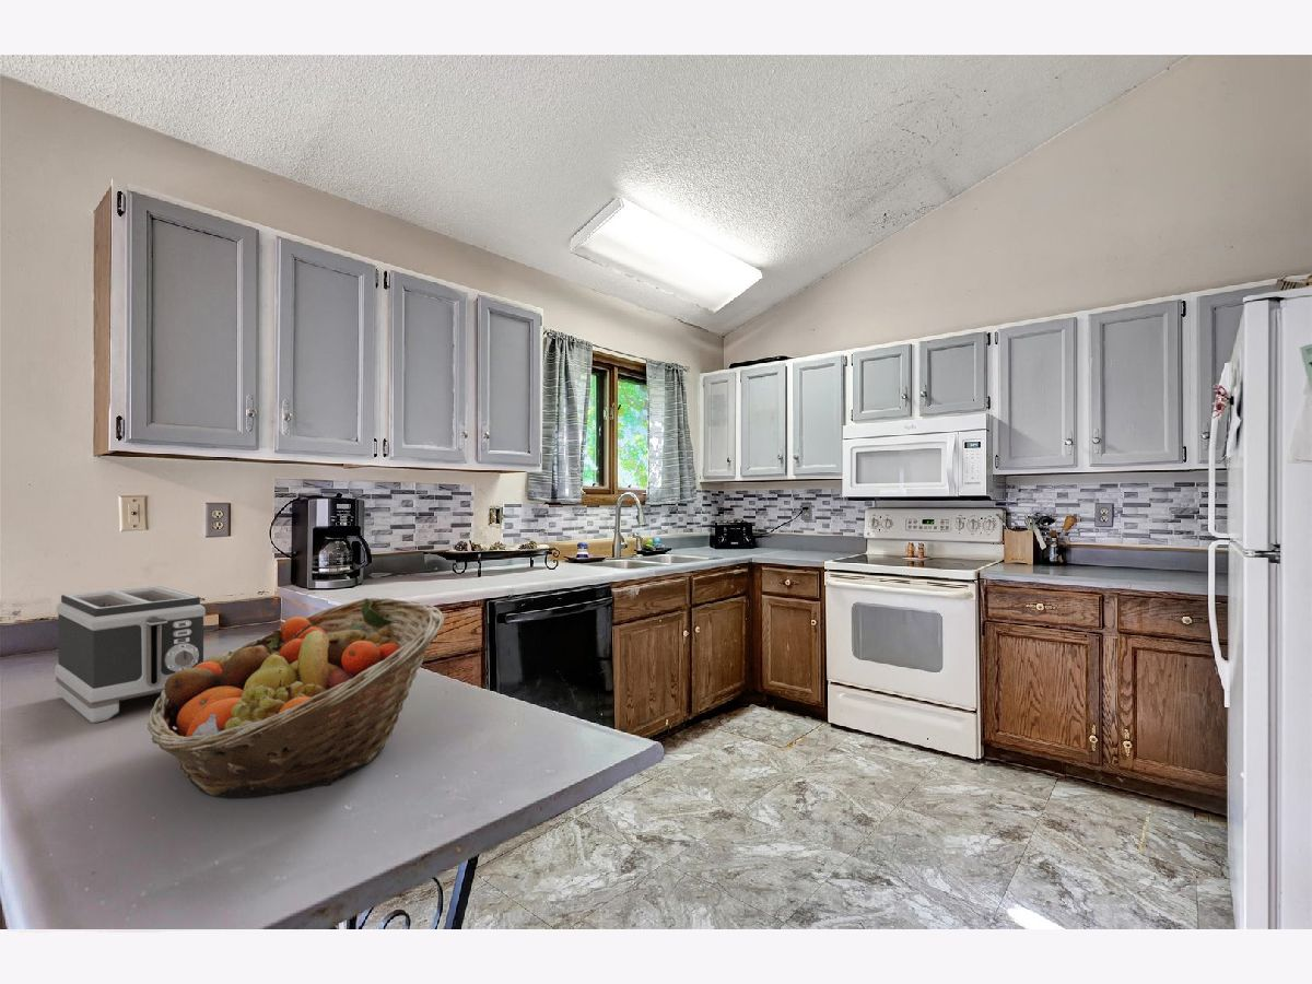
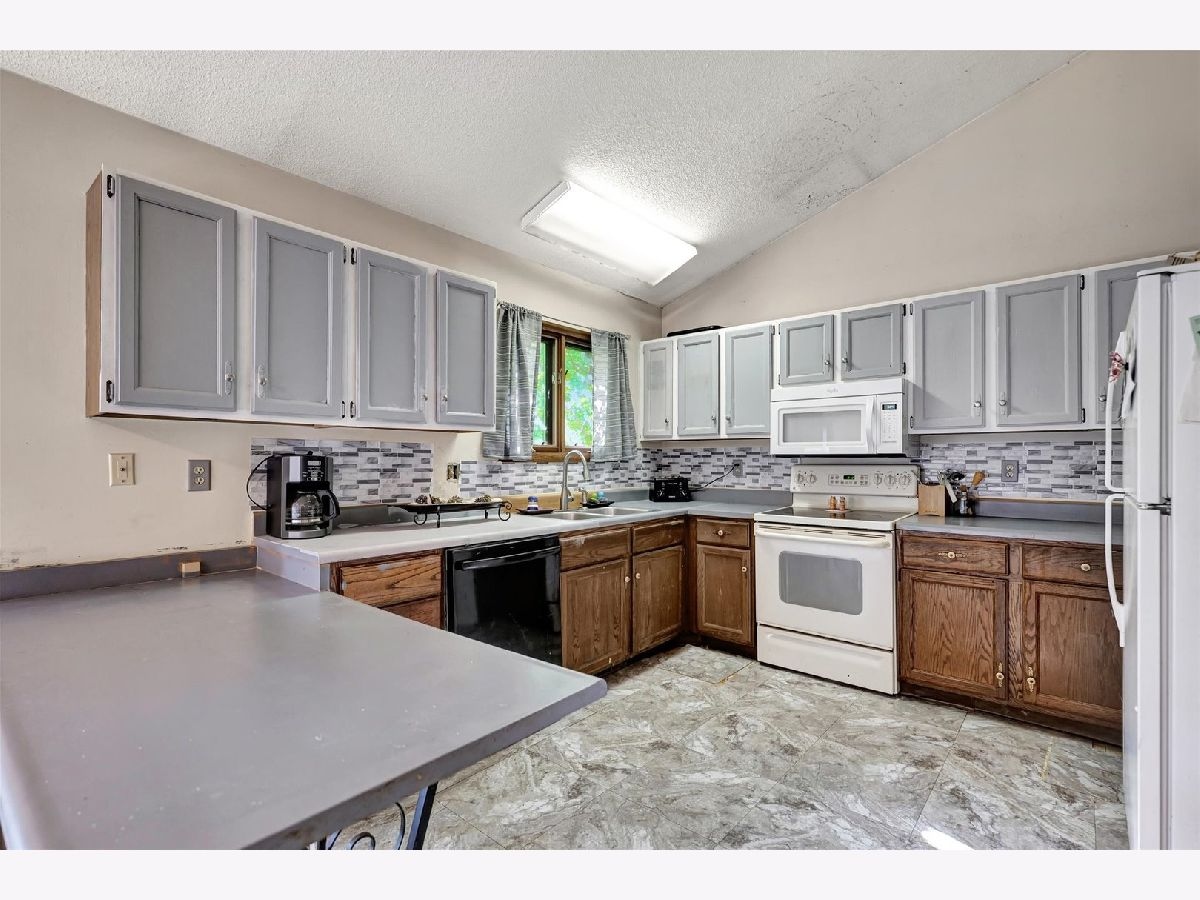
- toaster (132, 647)
- fruit basket (306, 681)
